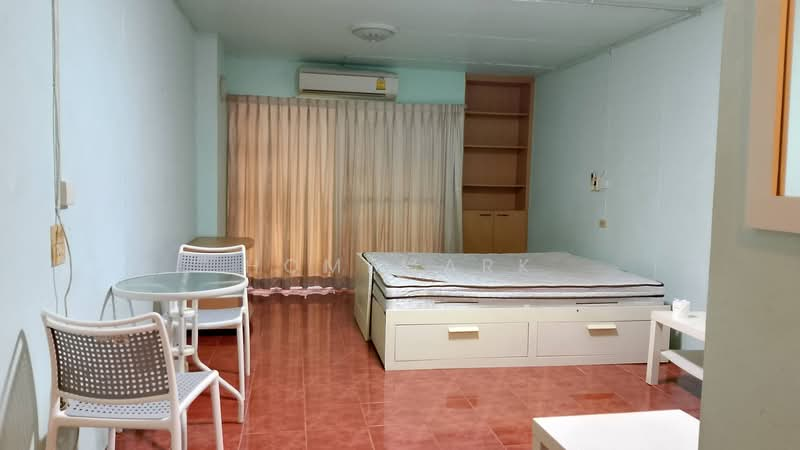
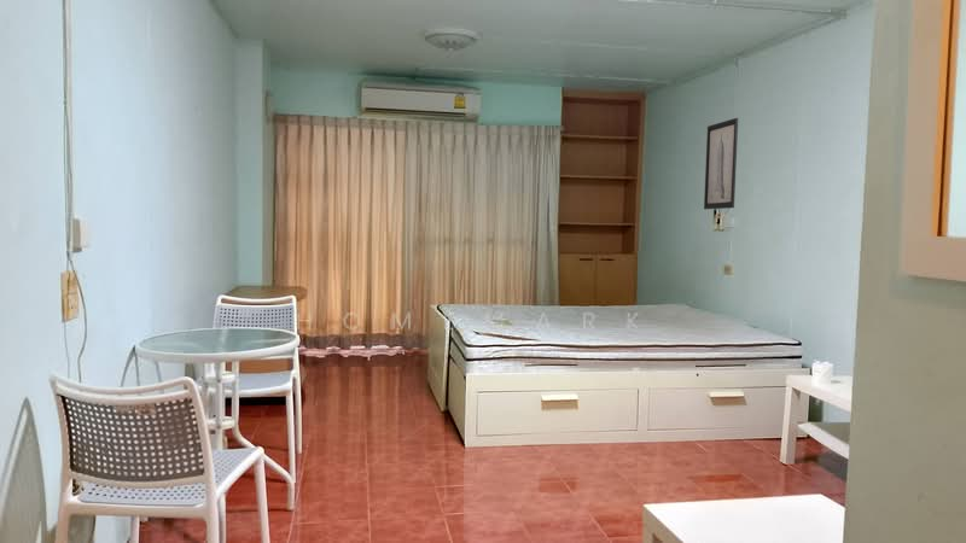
+ wall art (720, 165)
